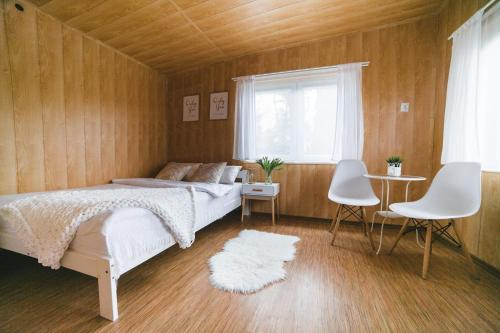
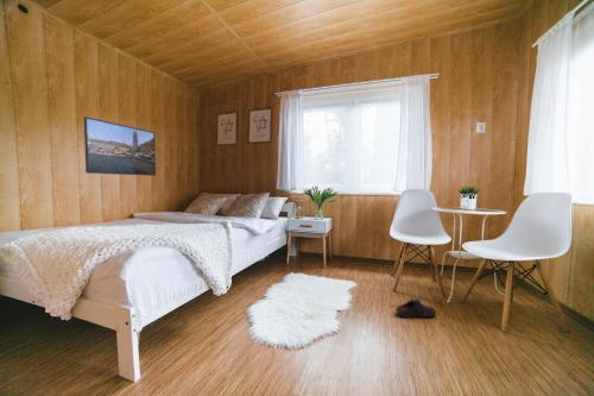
+ shoe (415, 306)
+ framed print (124, 150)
